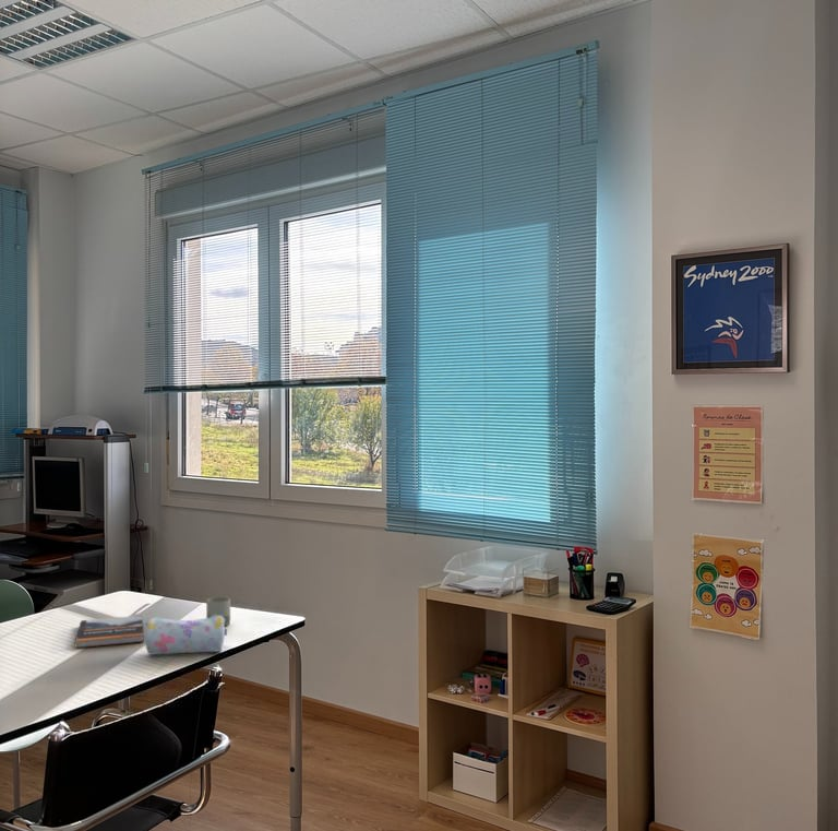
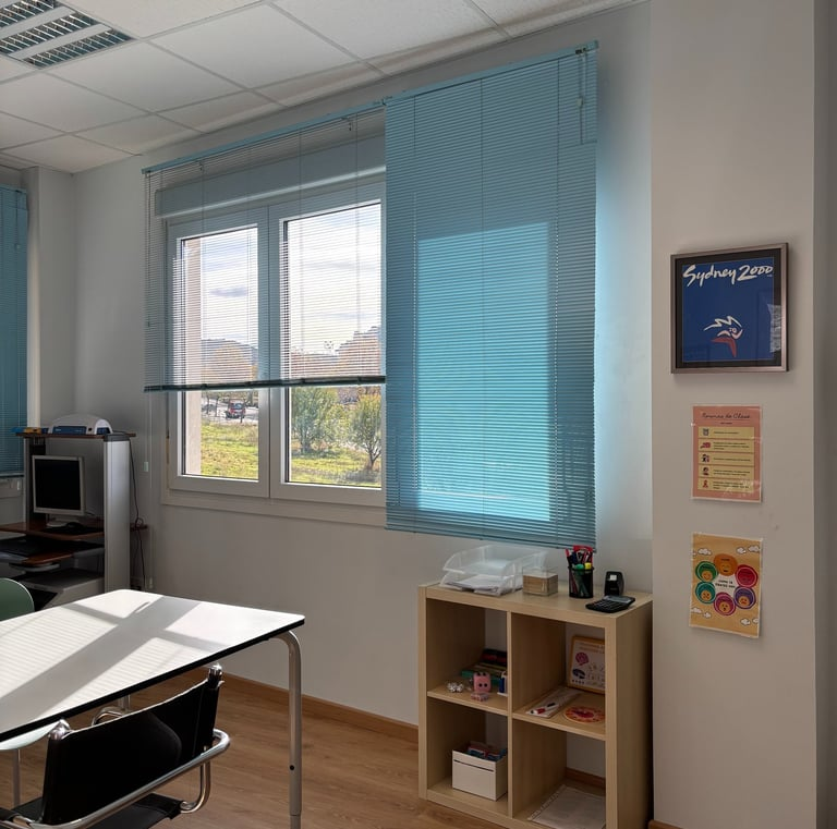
- cup (218, 610)
- pencil case (185, 634)
- book (110, 630)
